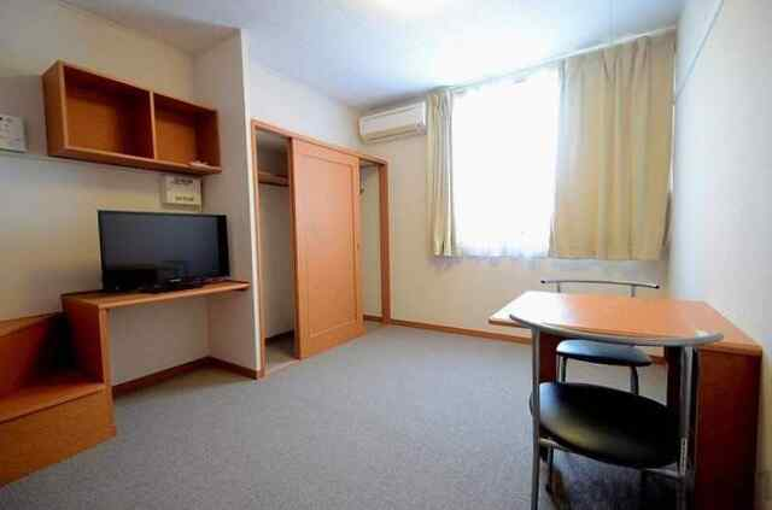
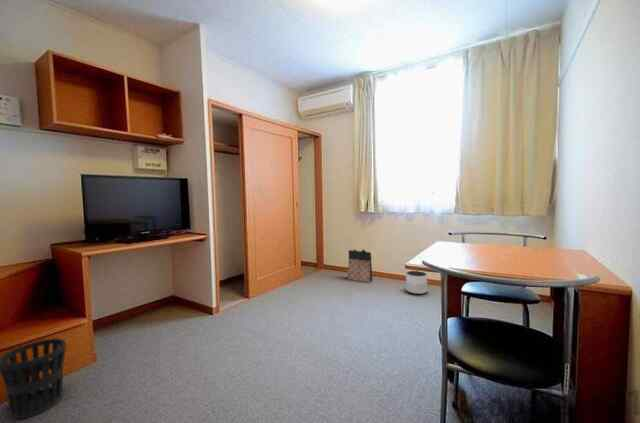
+ wastebasket (35, 377)
+ bag (359, 264)
+ planter (416, 282)
